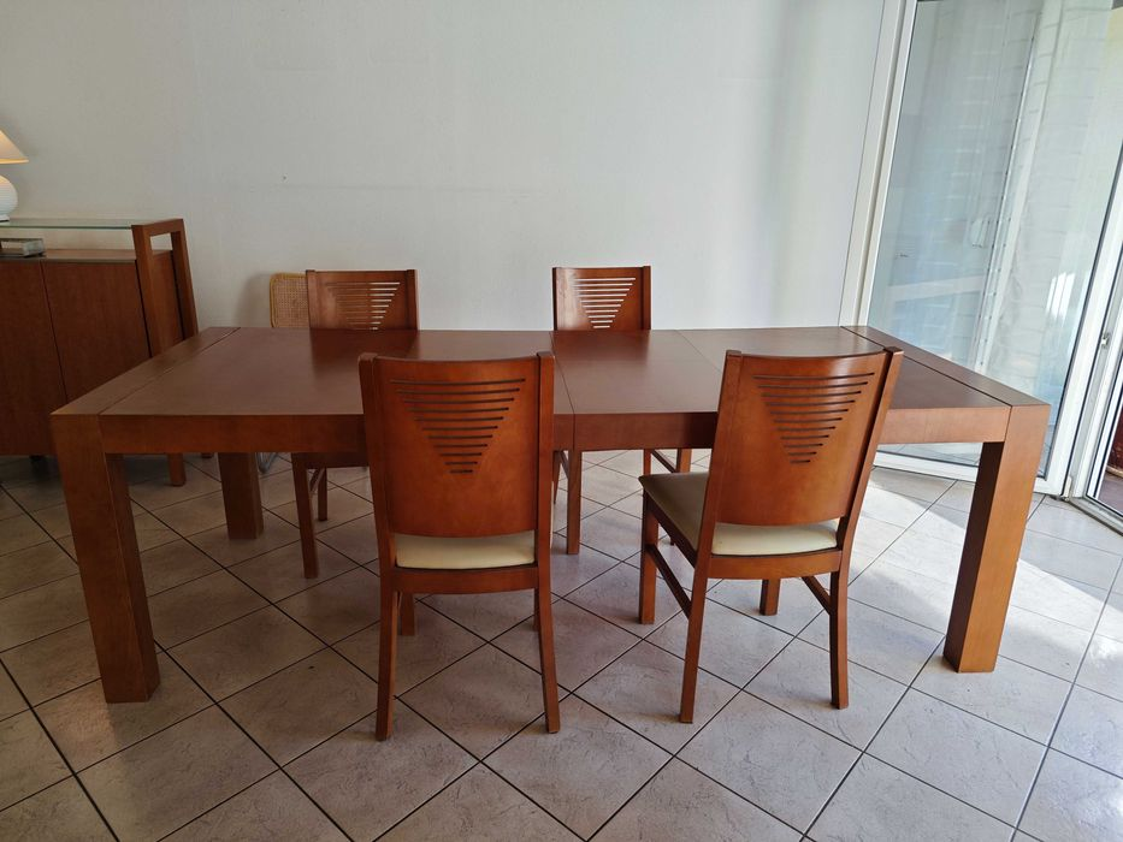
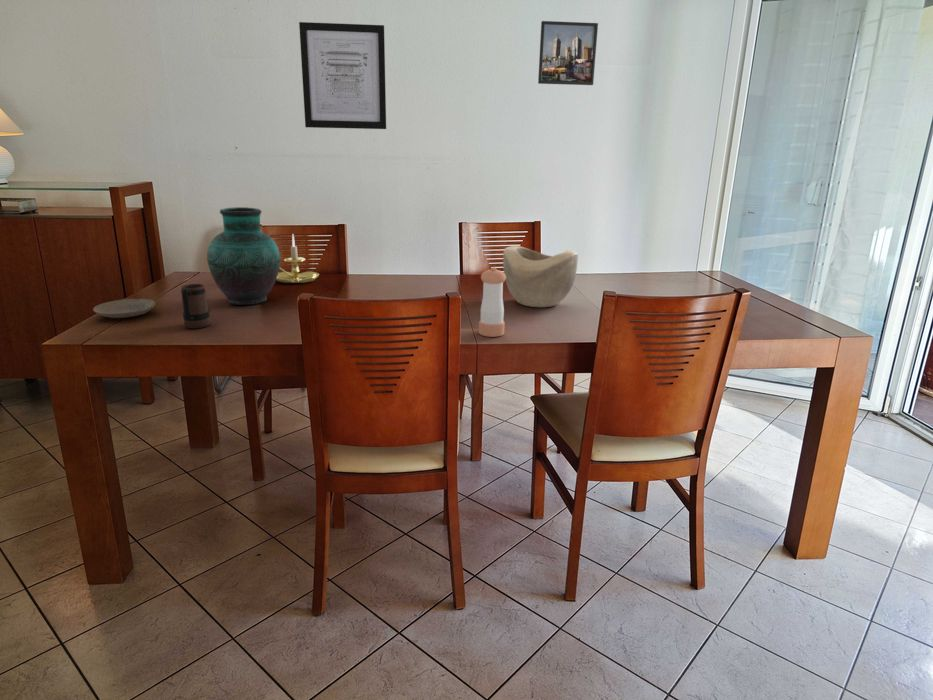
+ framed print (567, 53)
+ wall art (344, 77)
+ plate (125, 309)
+ pepper shaker (492, 300)
+ vase (244, 255)
+ mug (192, 306)
+ decorative bowl (539, 275)
+ candle holder (291, 257)
